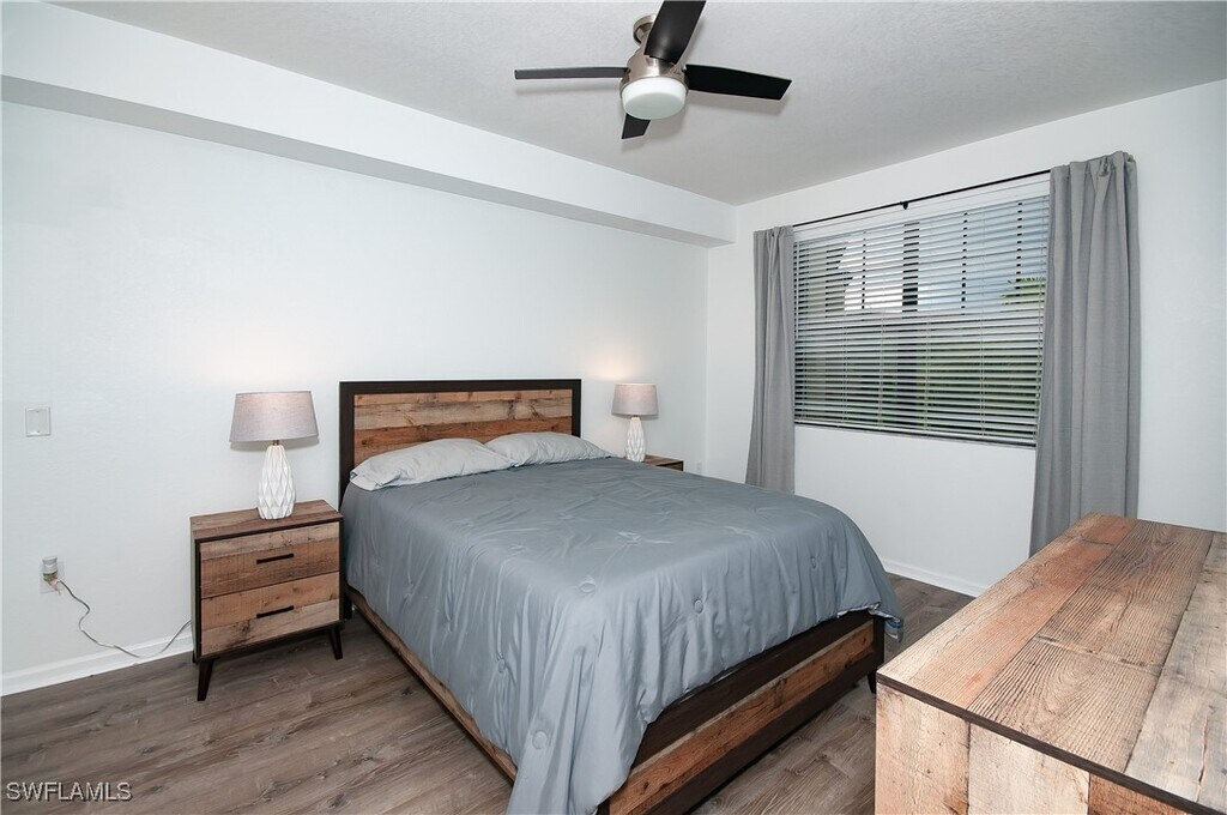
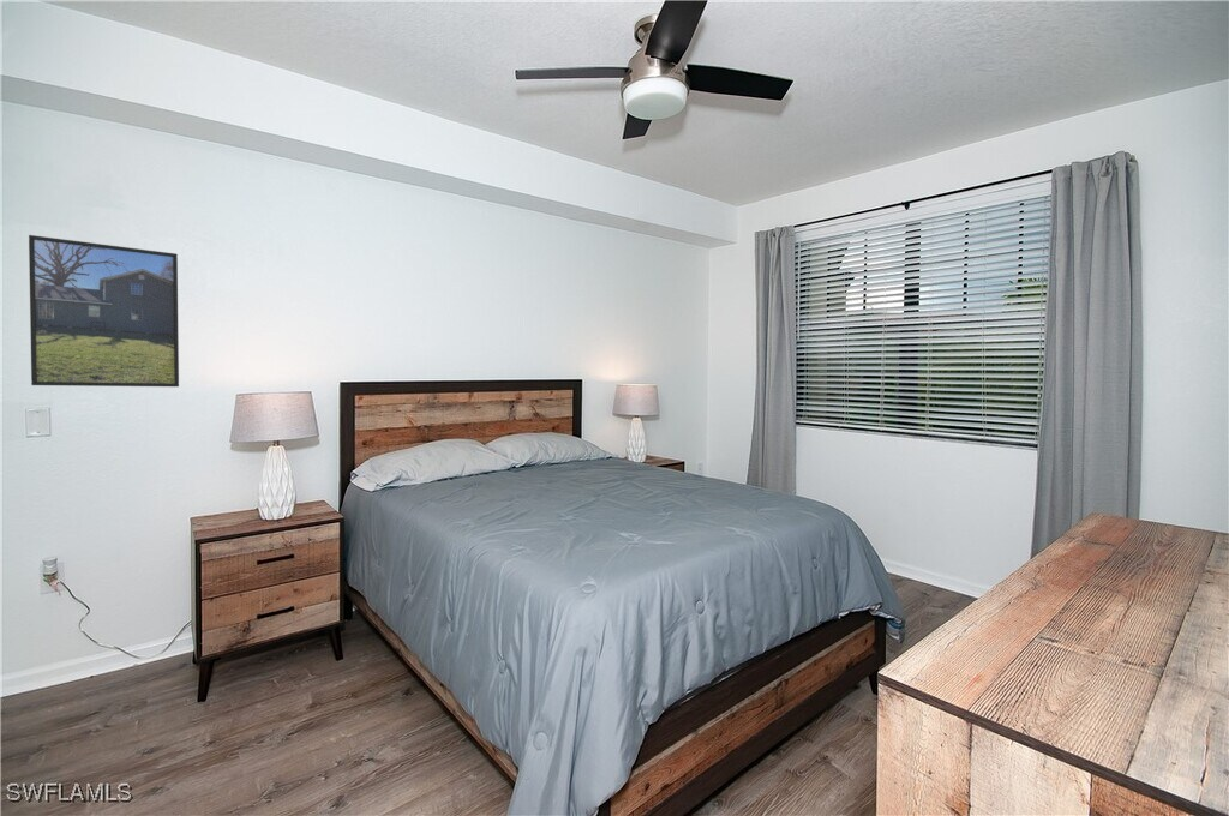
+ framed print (108, 316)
